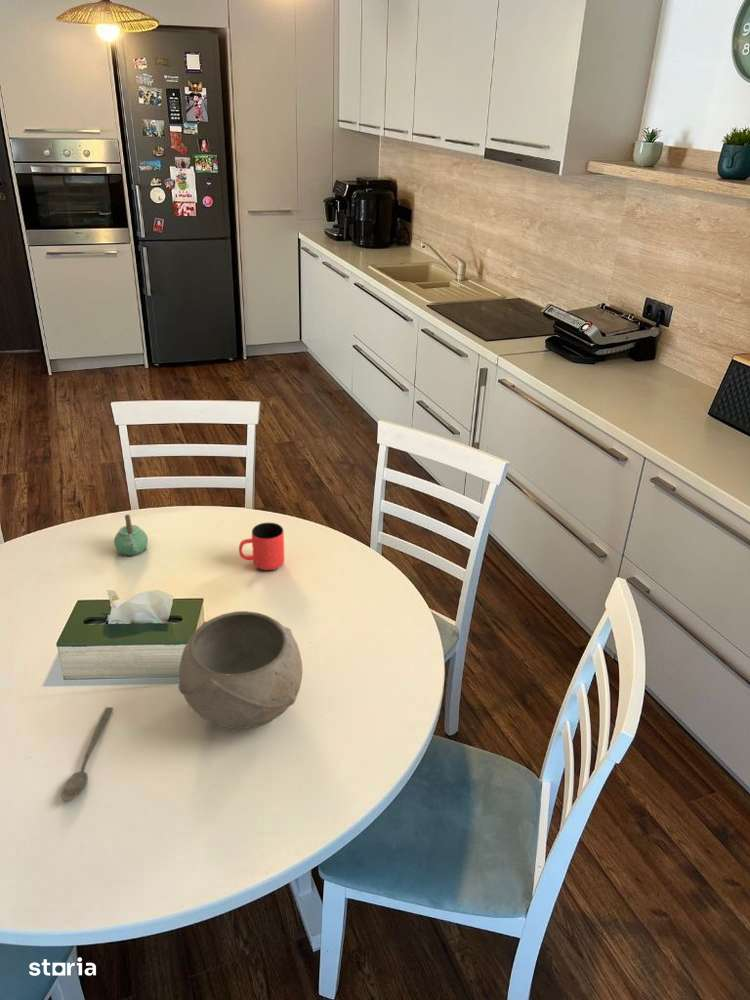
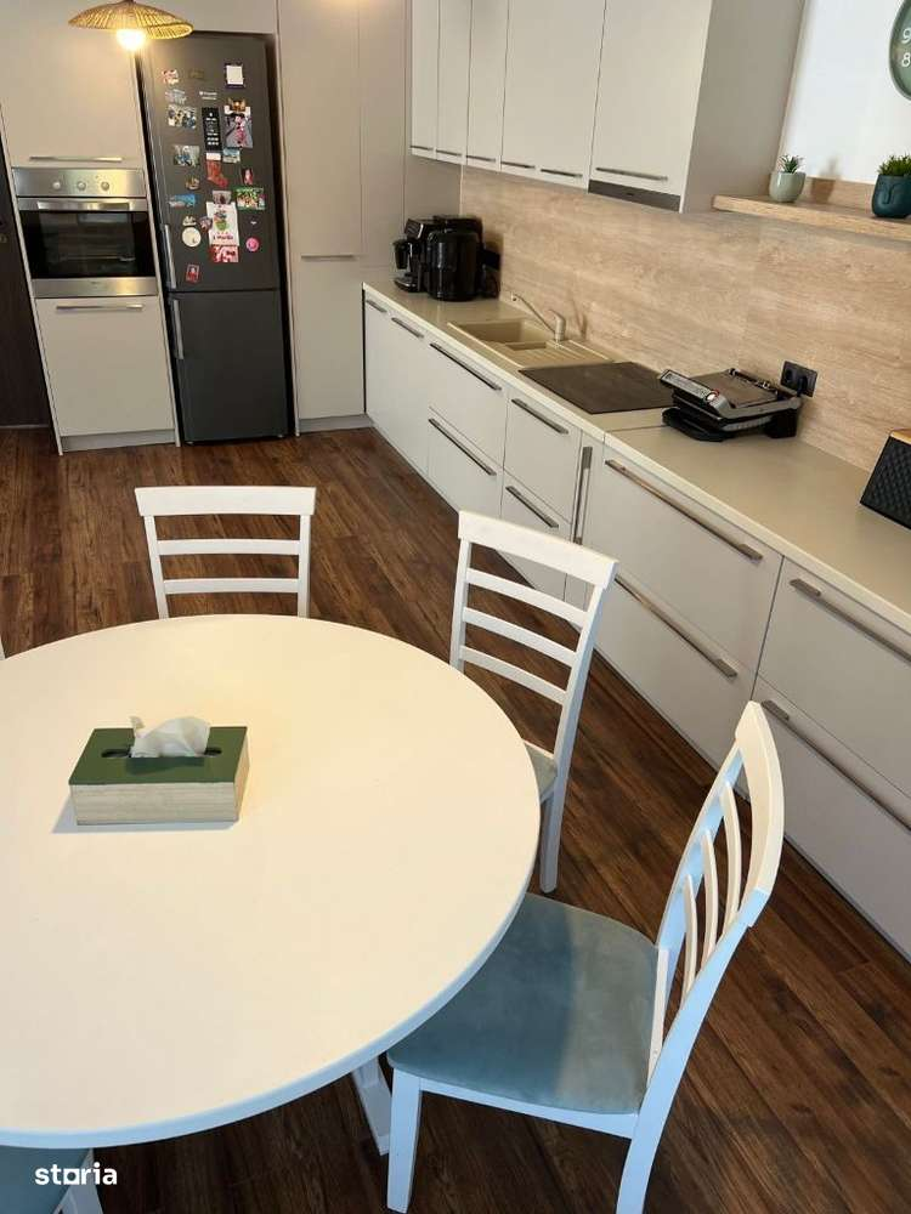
- spoon (89, 750)
- cup (261, 547)
- bowl (242, 674)
- teapot (130, 533)
